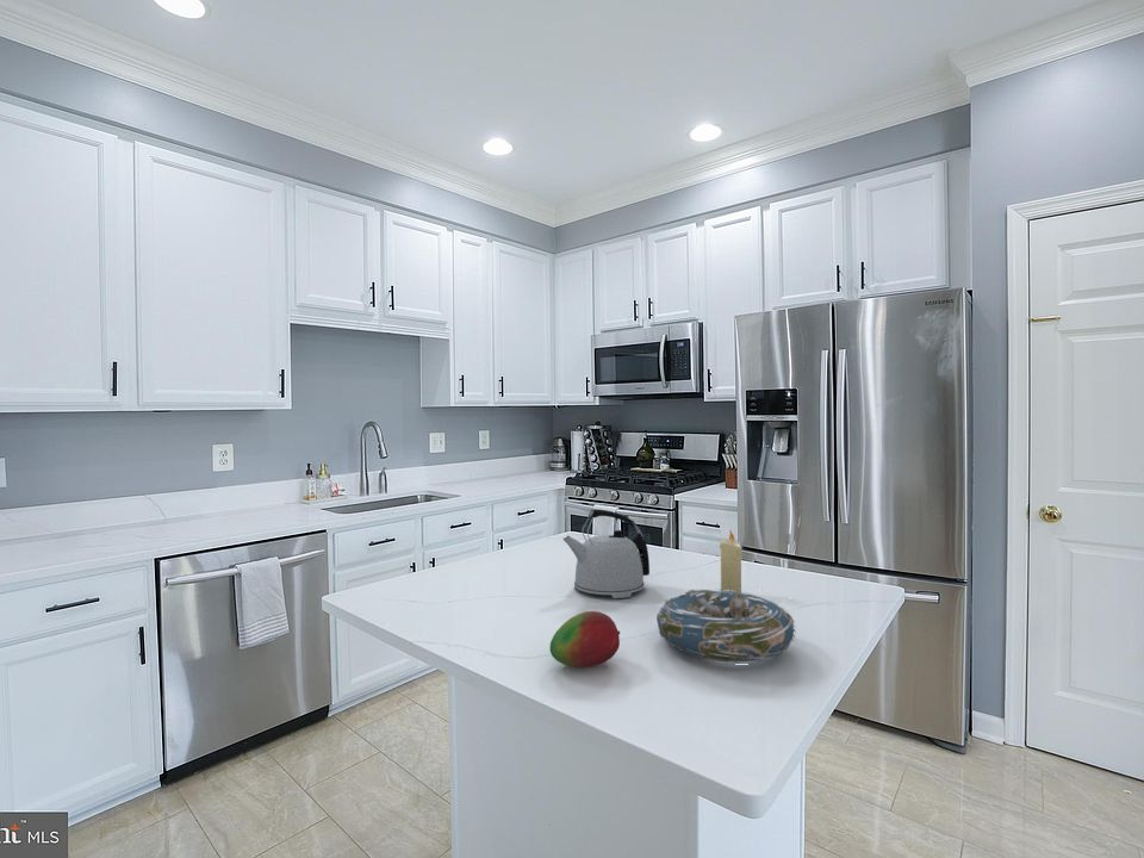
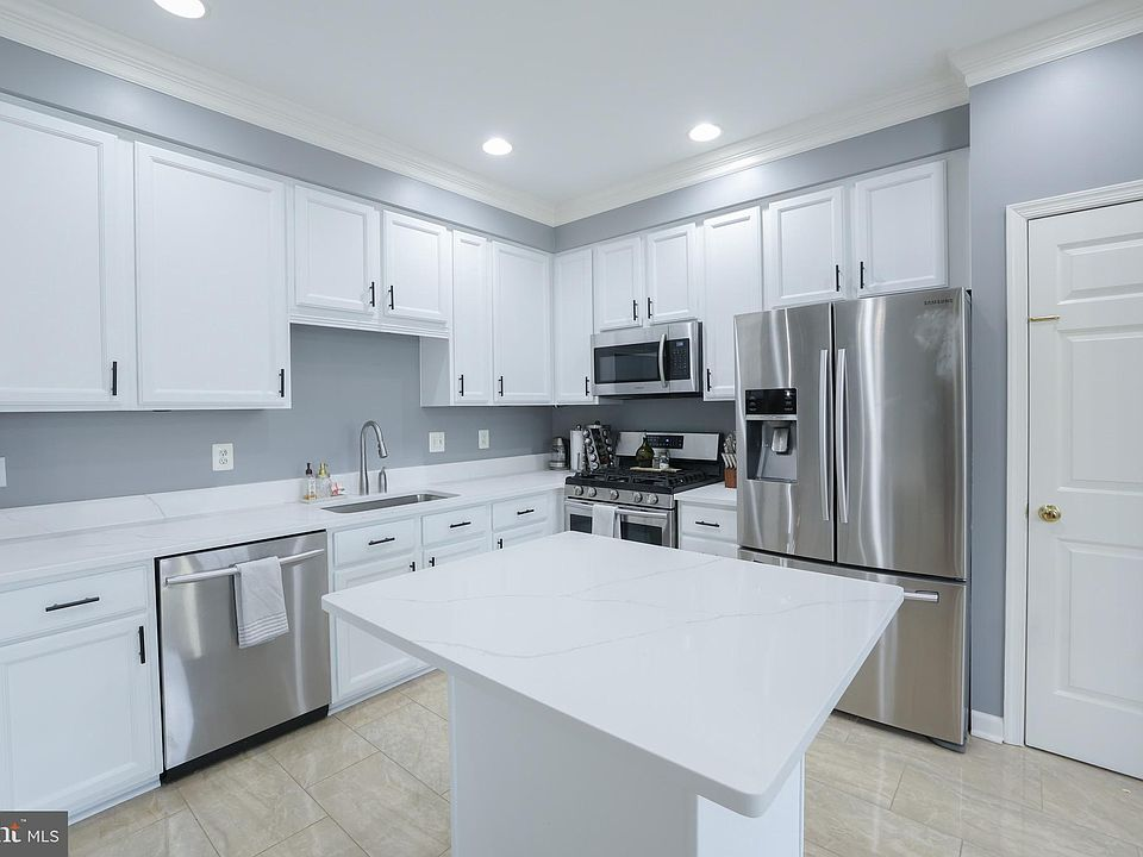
- decorative bowl (723, 623)
- kettle (607, 548)
- candle (730, 561)
- fruit (585, 639)
